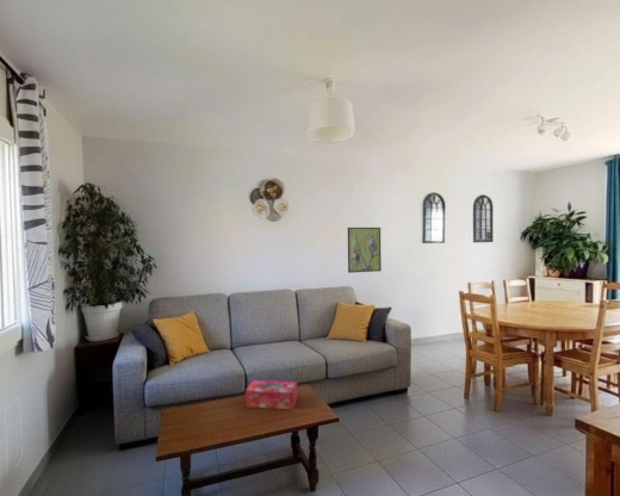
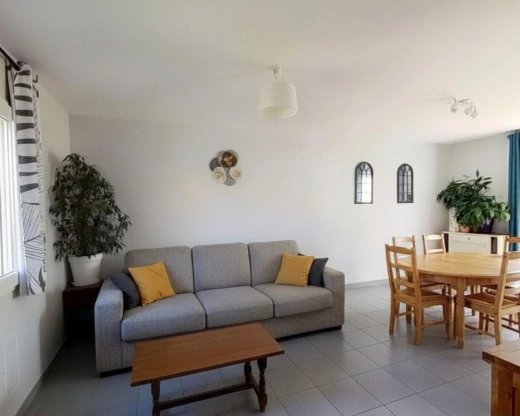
- tissue box (272, 393)
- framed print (364, 249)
